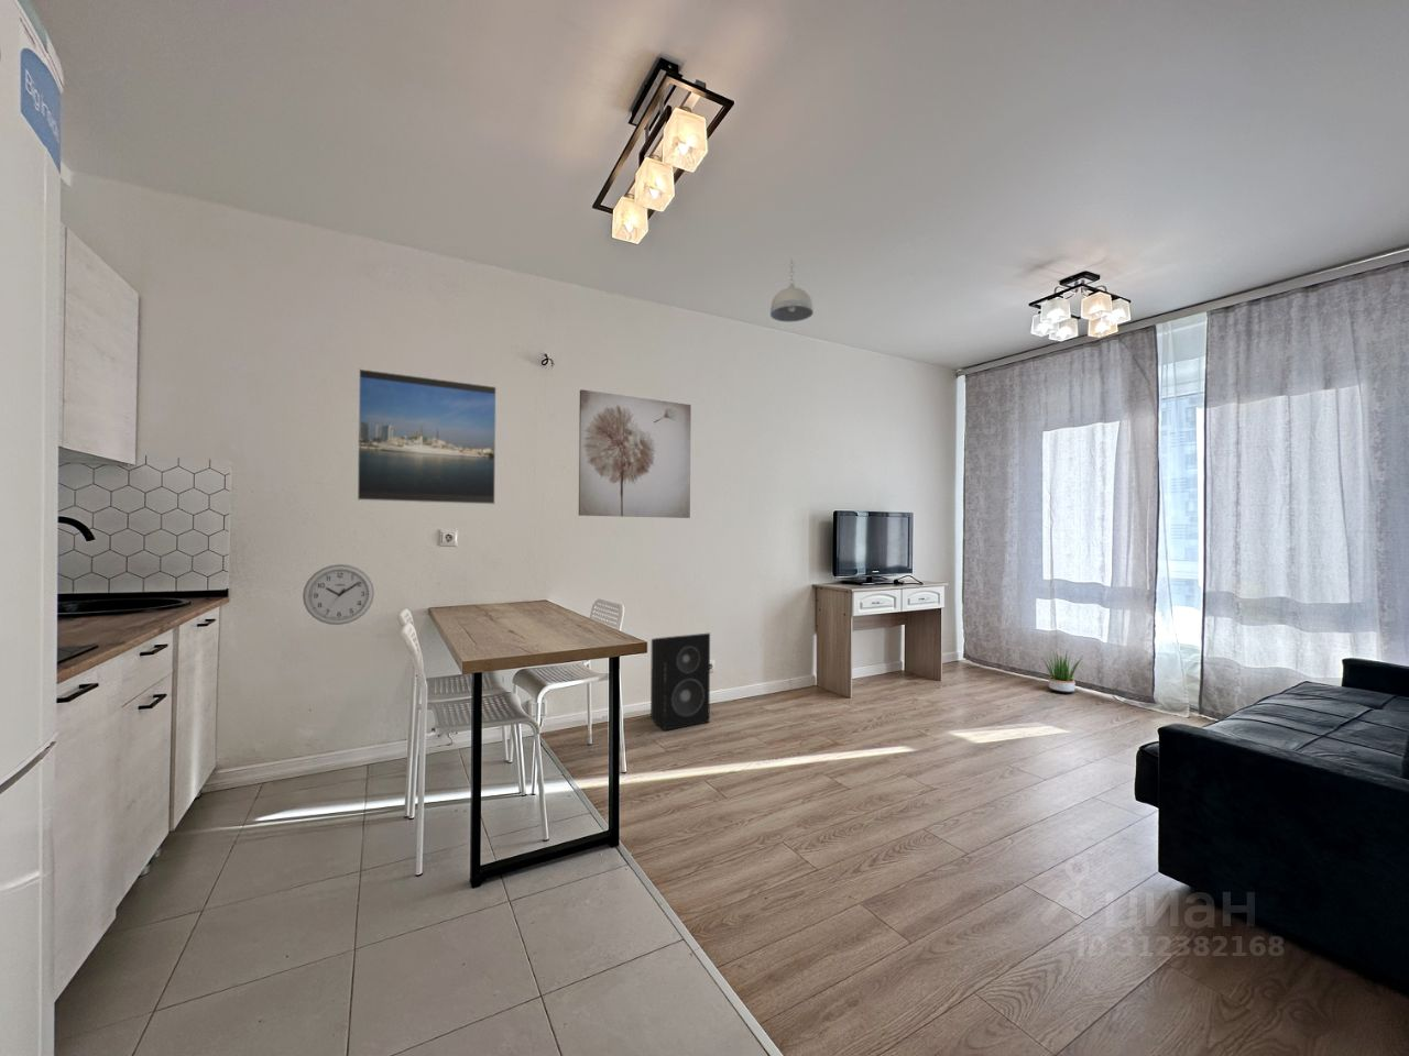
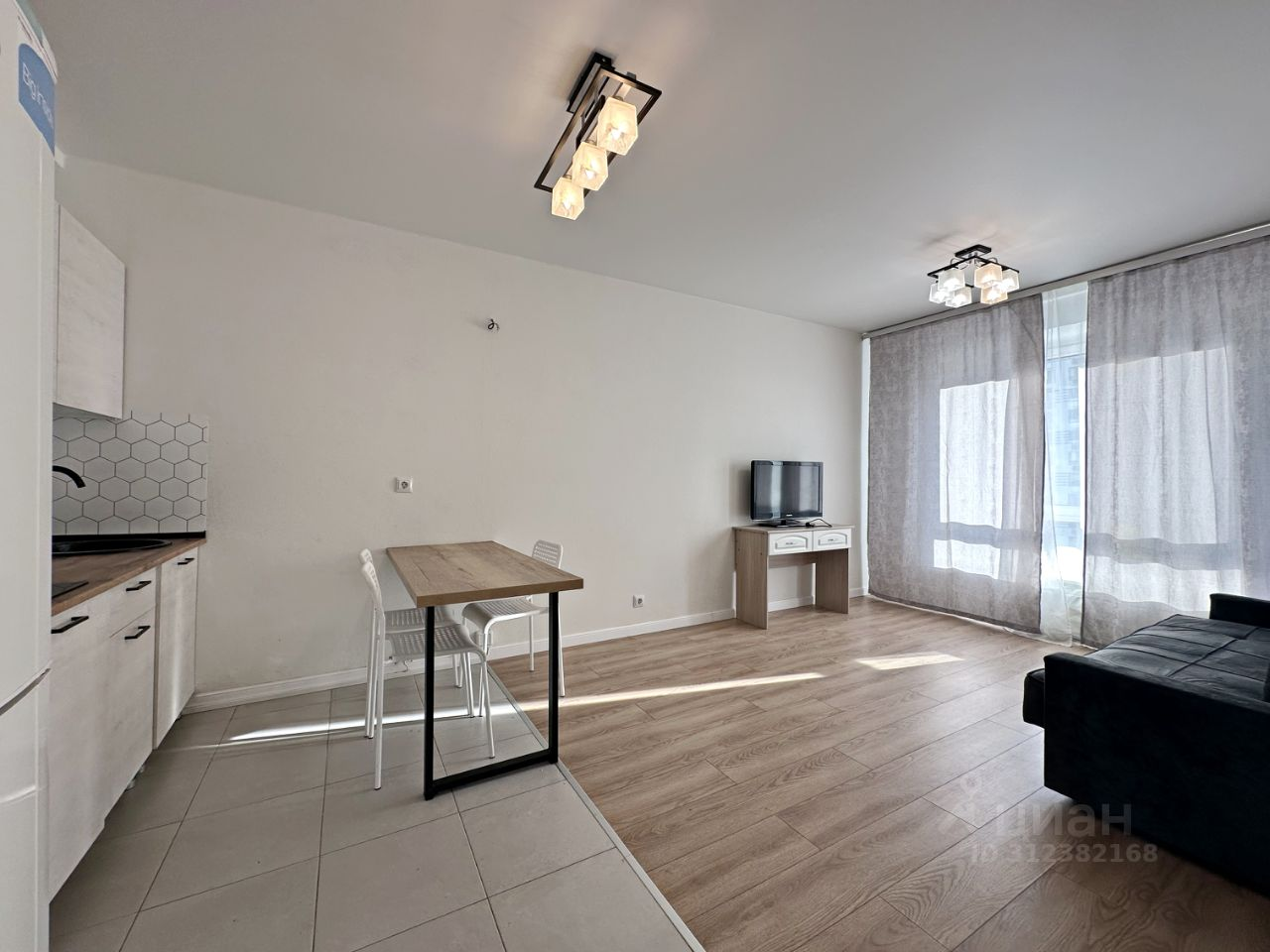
- wall art (637, 457)
- potted plant (1061, 671)
- pendant light (791, 286)
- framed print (430, 440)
- wall clock (339, 595)
- speaker (676, 676)
